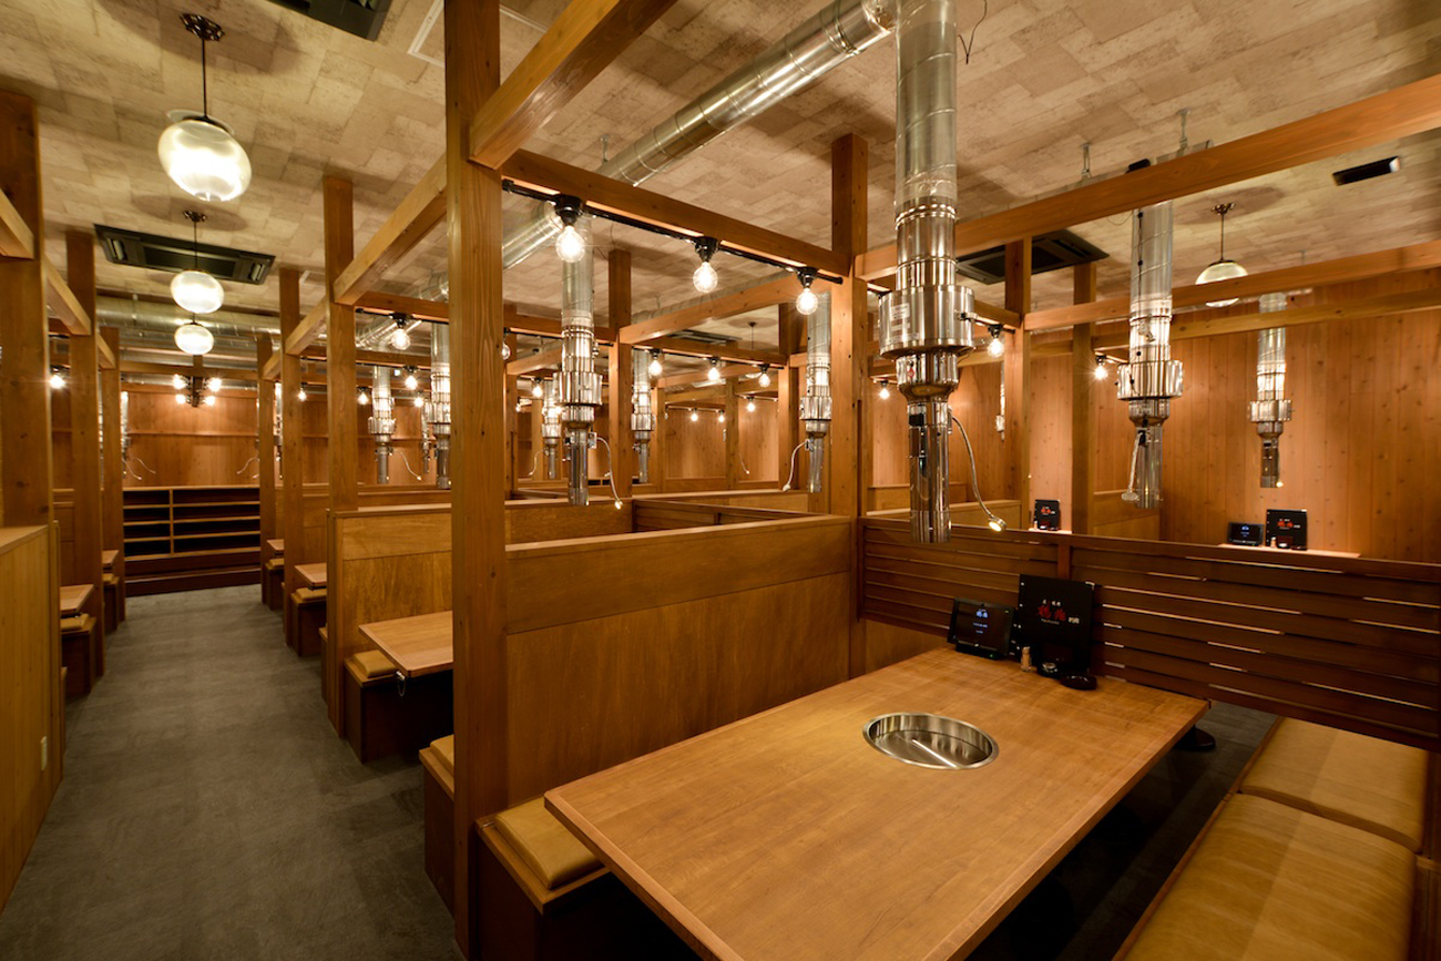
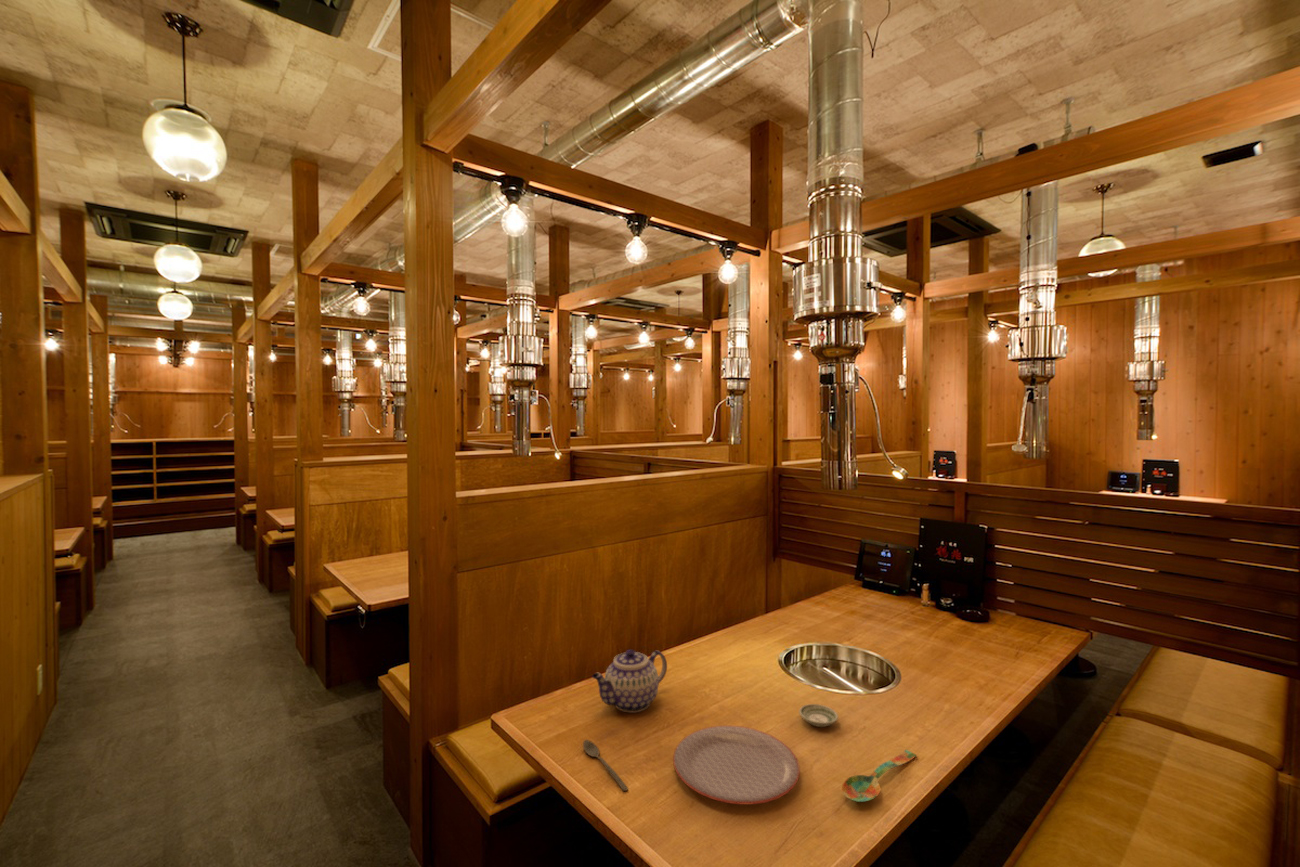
+ plate (735, 764)
+ spoon (604, 763)
+ saucer (818, 717)
+ teapot (631, 676)
+ spoon (882, 773)
